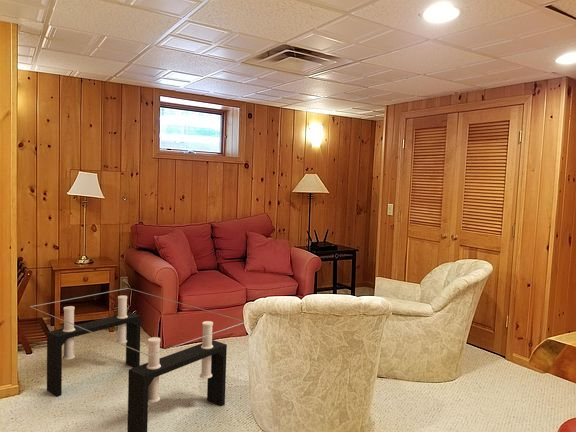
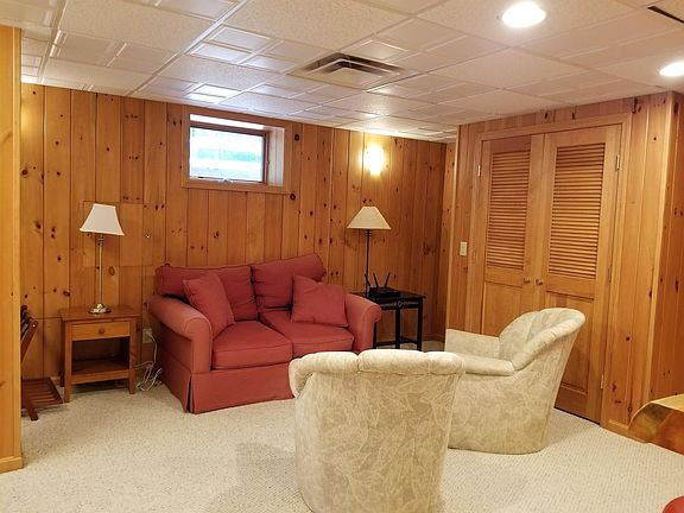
- coffee table (135, 355)
